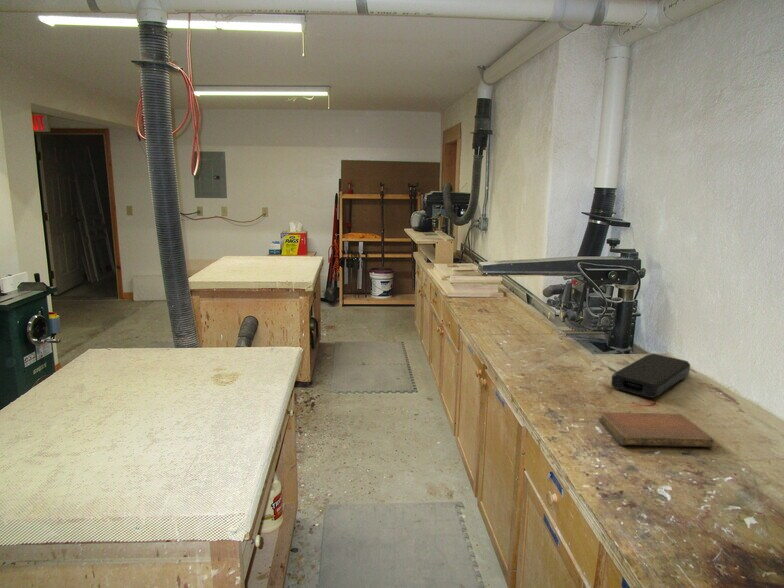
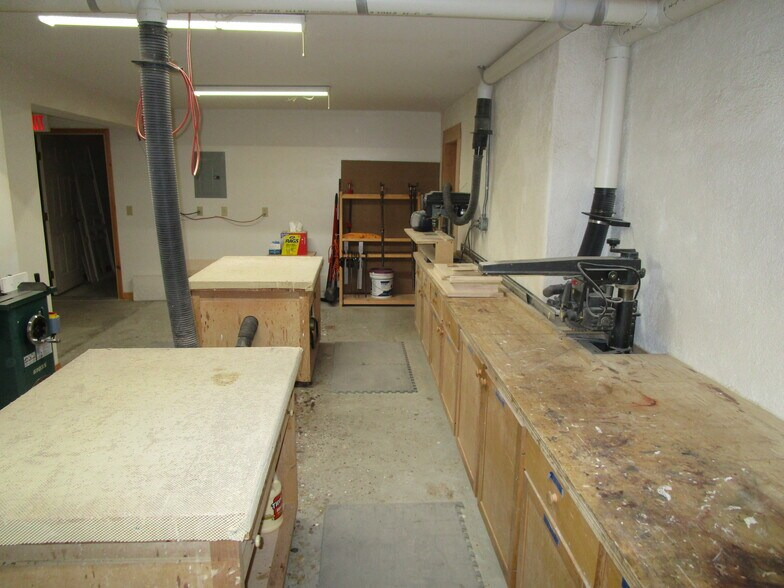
- notebook (653, 428)
- power bank (651, 373)
